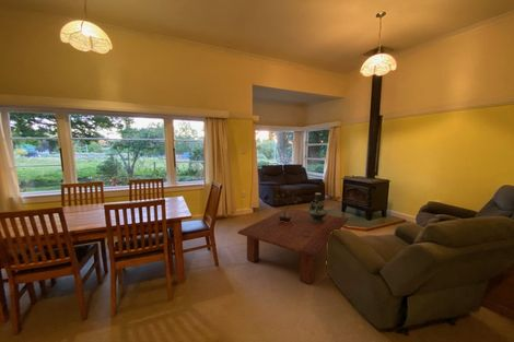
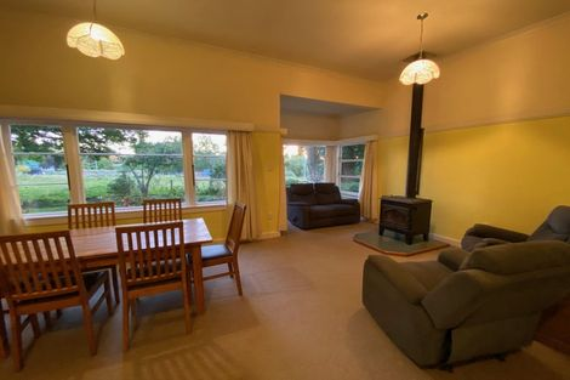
- coffee table (296, 237)
- decorative urn (317, 207)
- potted plant (288, 205)
